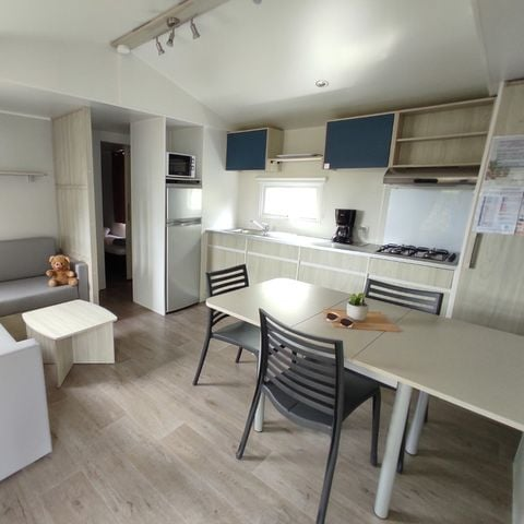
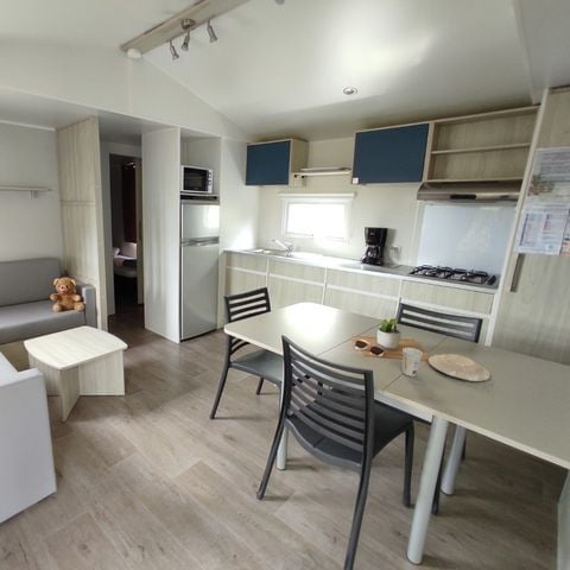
+ plate (458, 363)
+ cup (411, 362)
